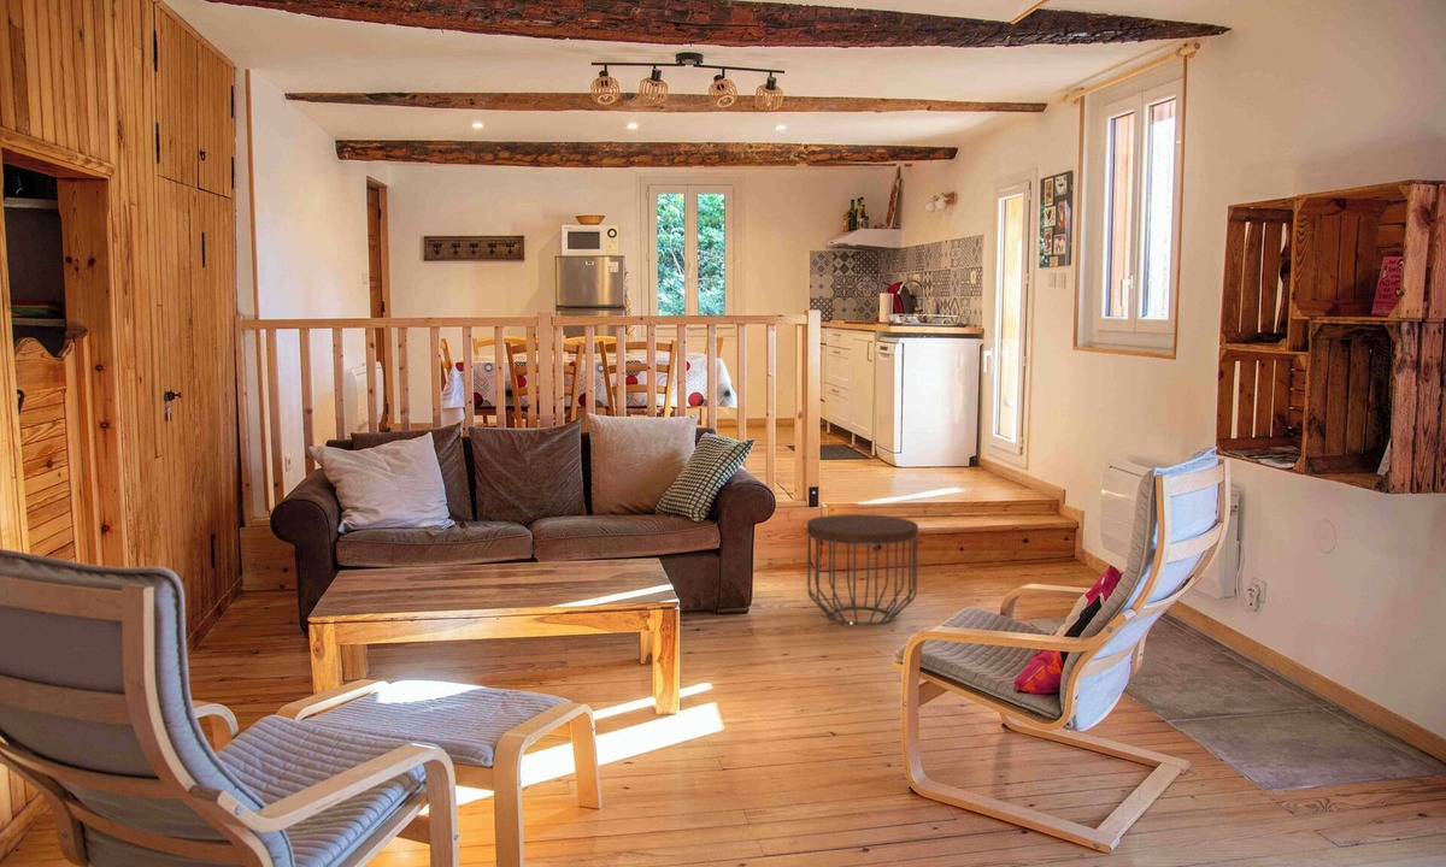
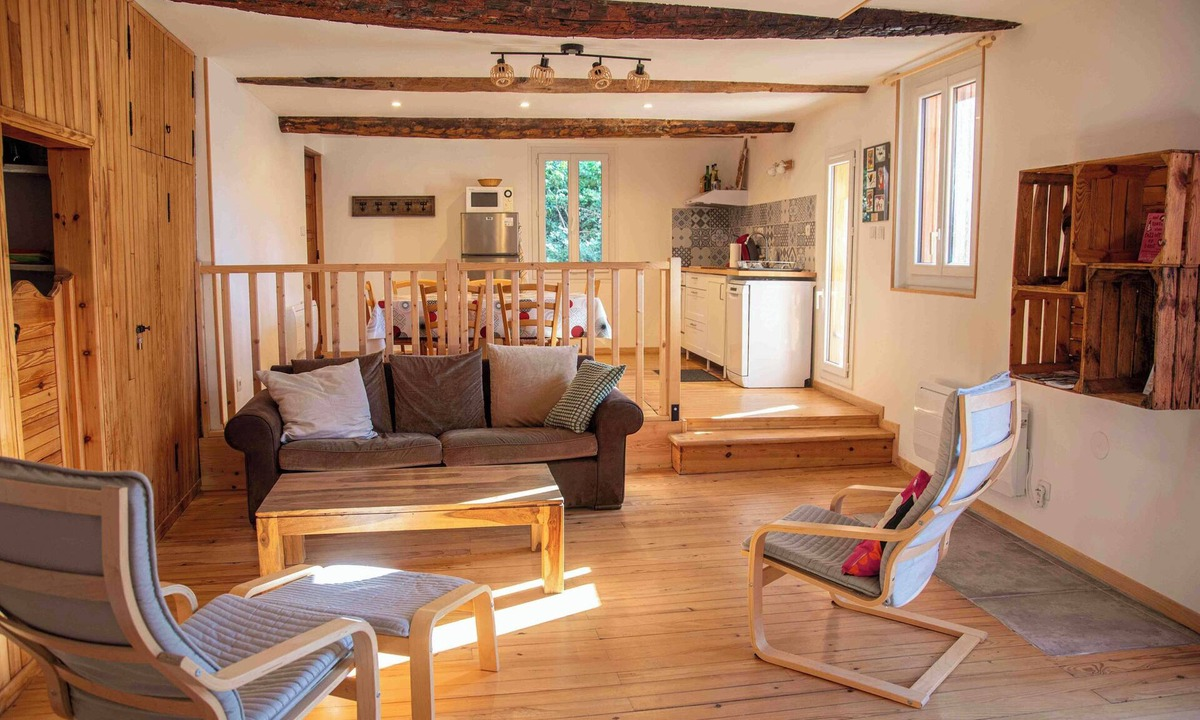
- side table (866, 570)
